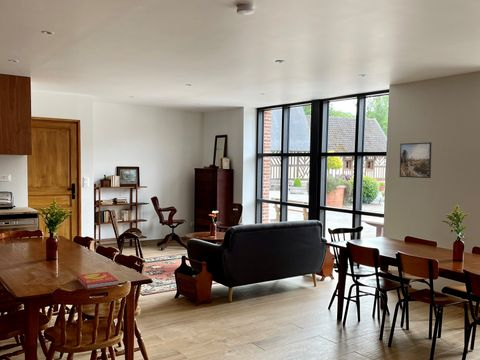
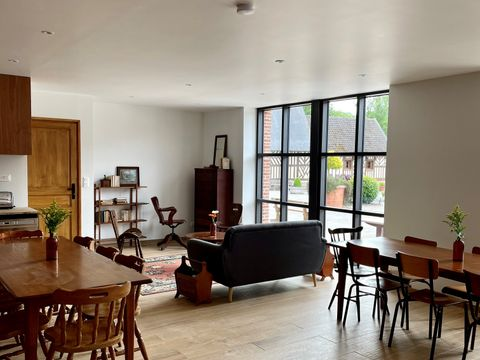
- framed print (414, 160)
- book (97, 279)
